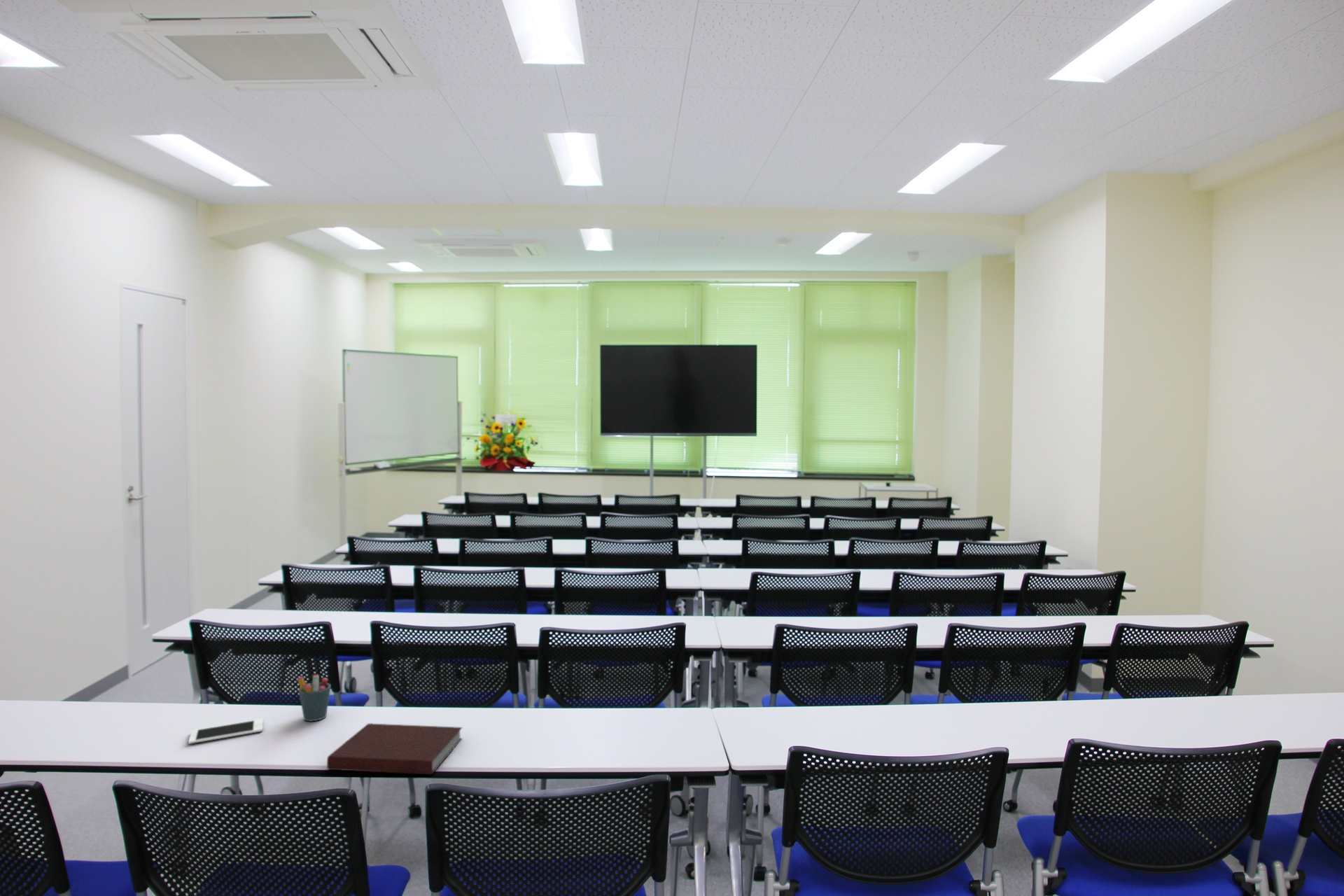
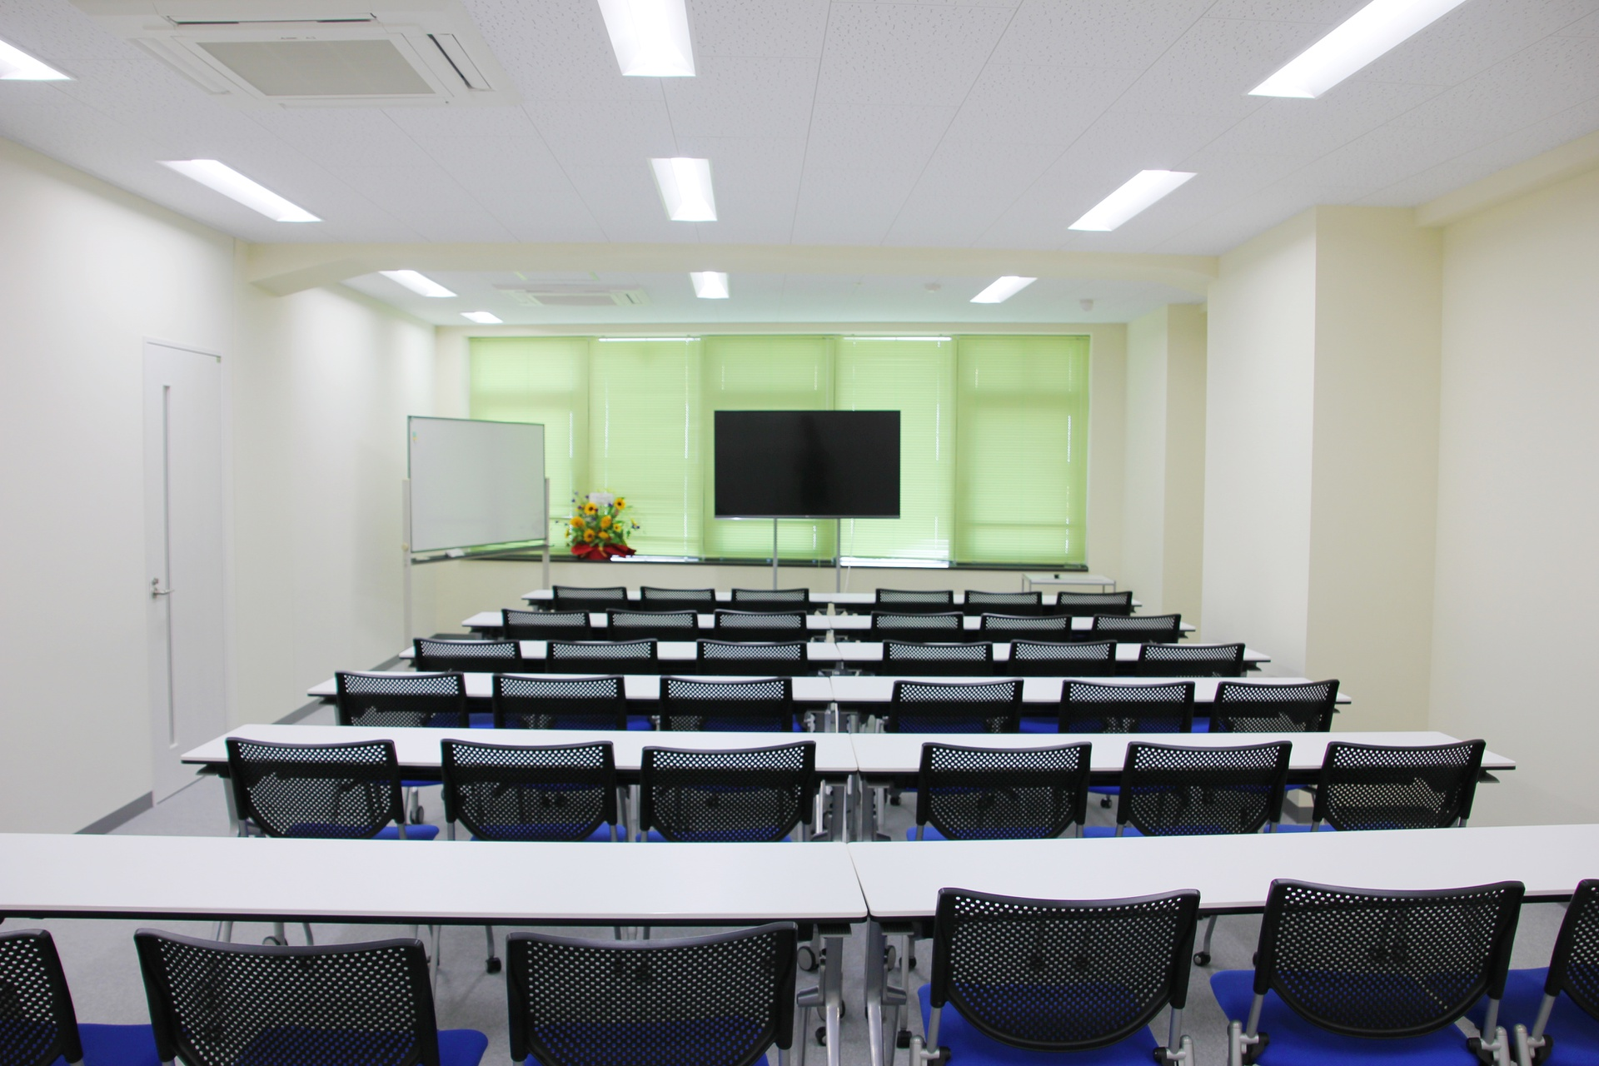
- cell phone (227, 731)
- pen holder (314, 694)
- notebook (398, 748)
